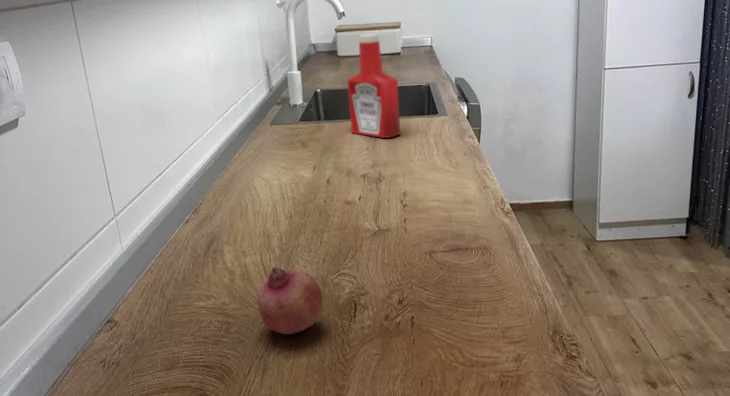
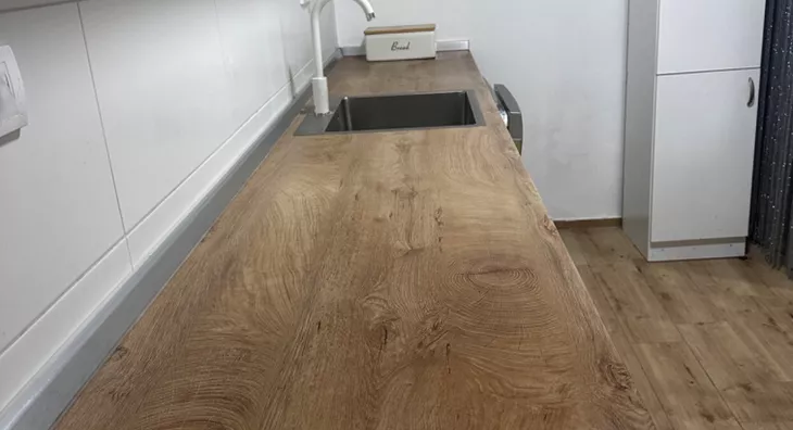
- soap bottle (372, 84)
- fruit (289, 297)
